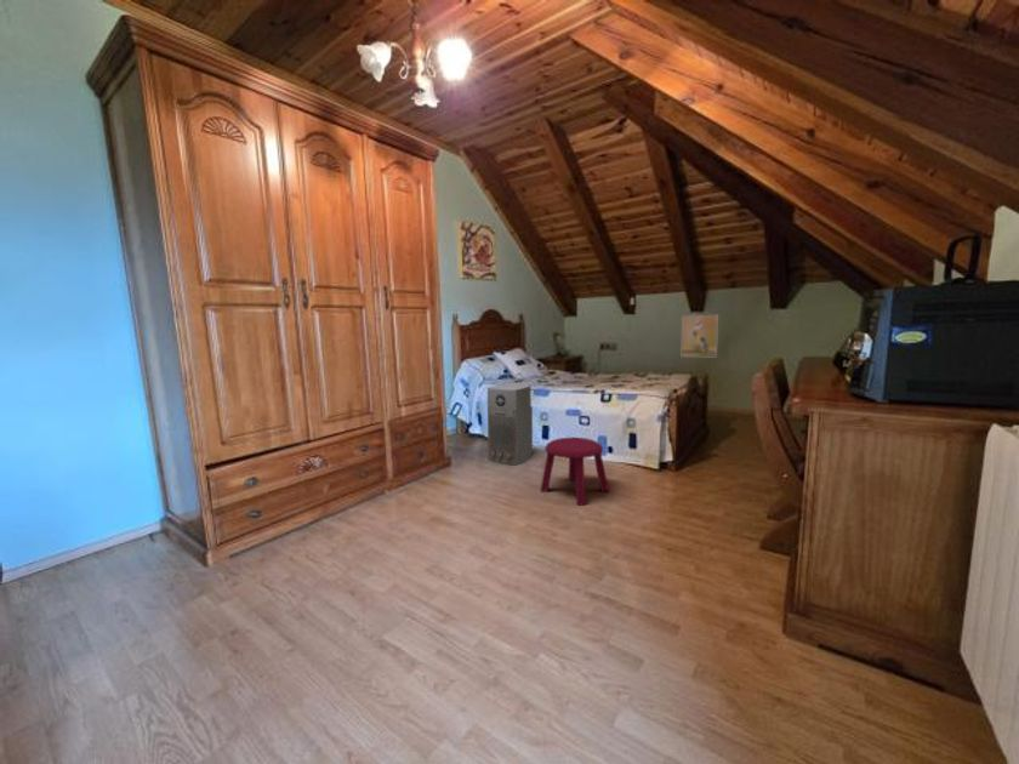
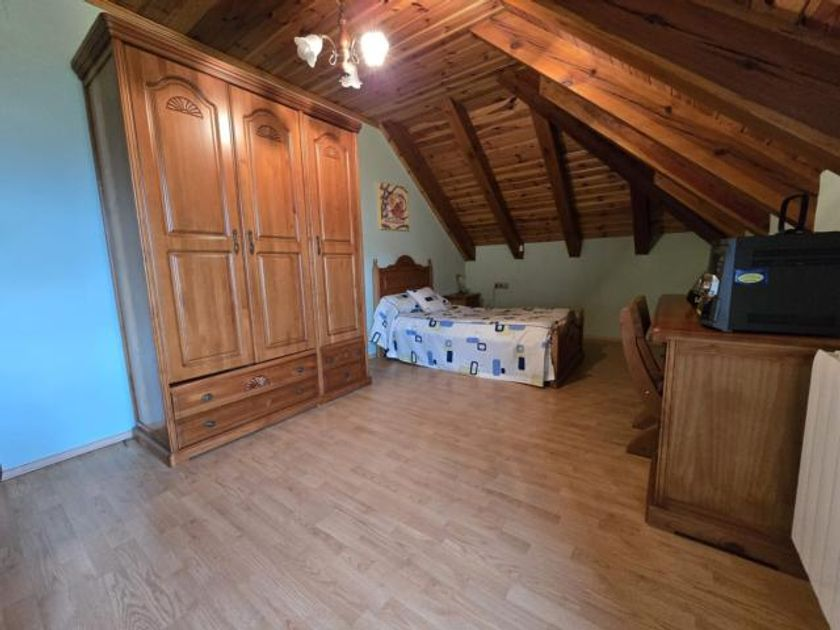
- stool (574, 467)
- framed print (699, 336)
- air purifier (511, 421)
